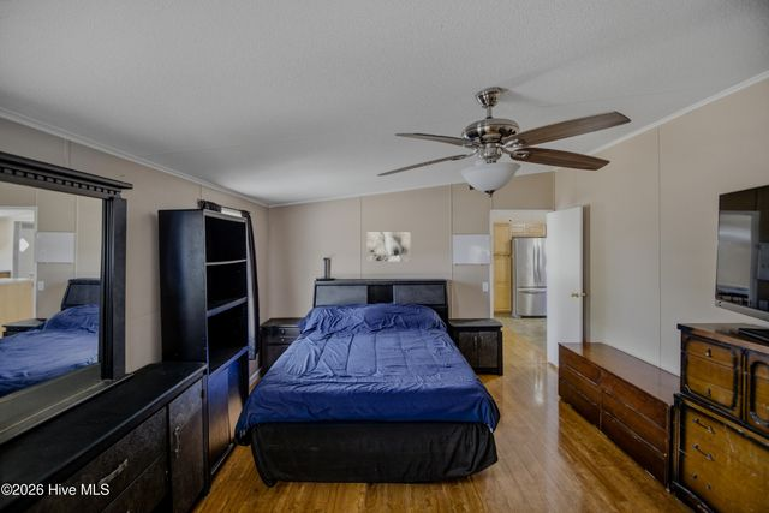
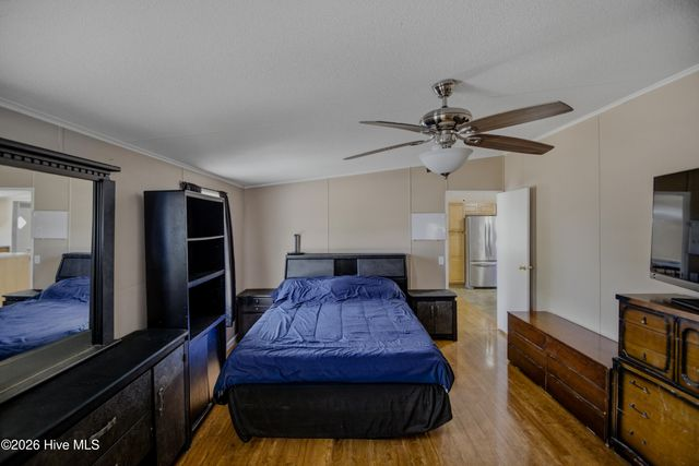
- wall art (388, 246)
